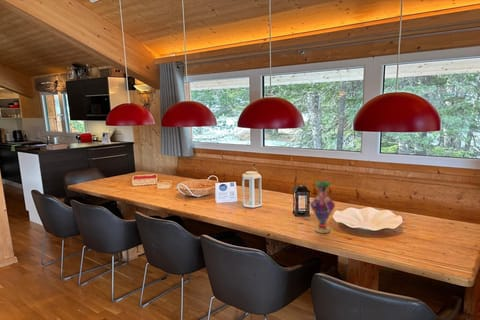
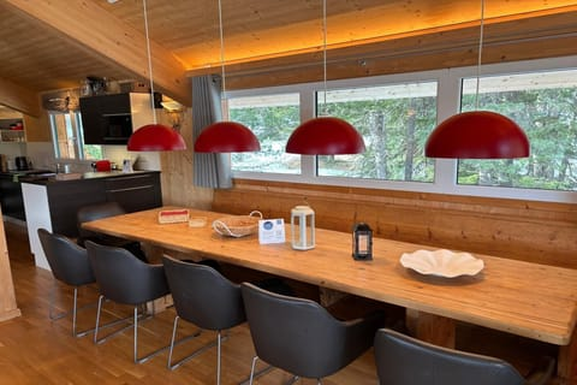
- vase (322, 206)
